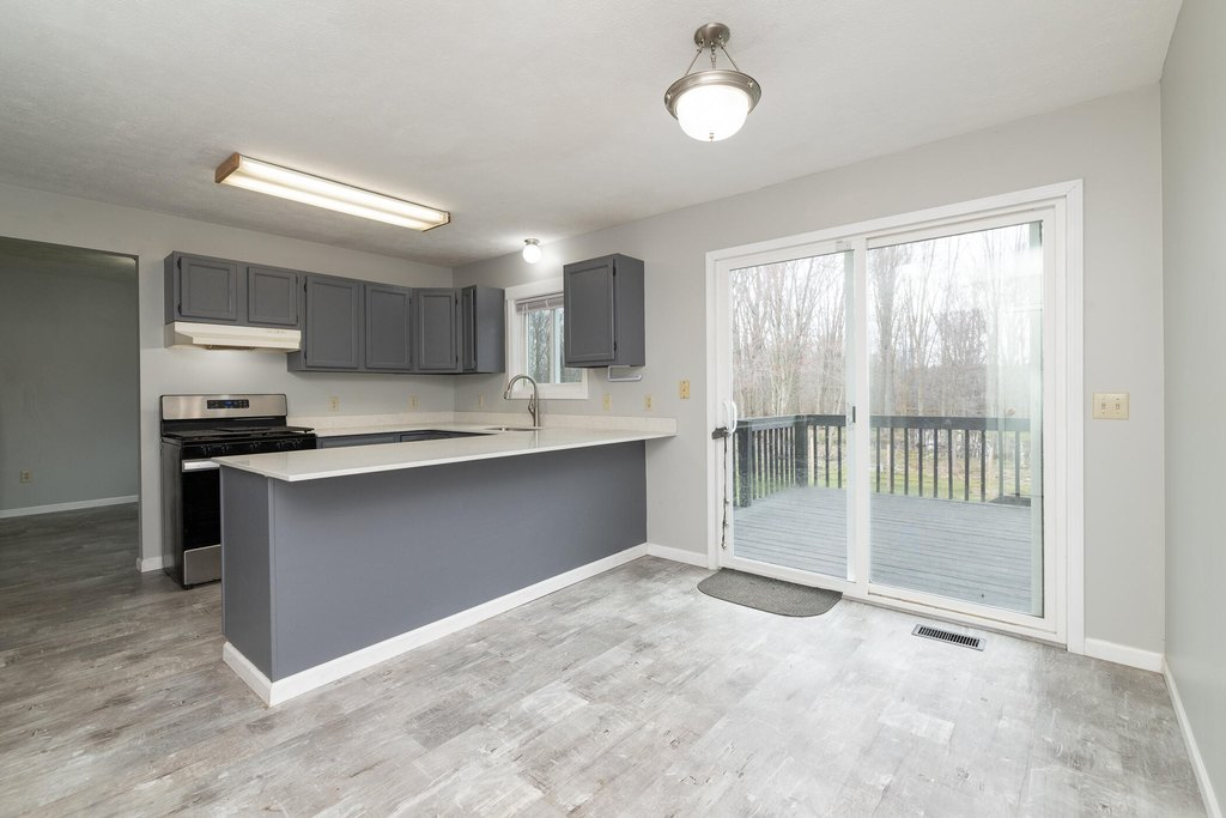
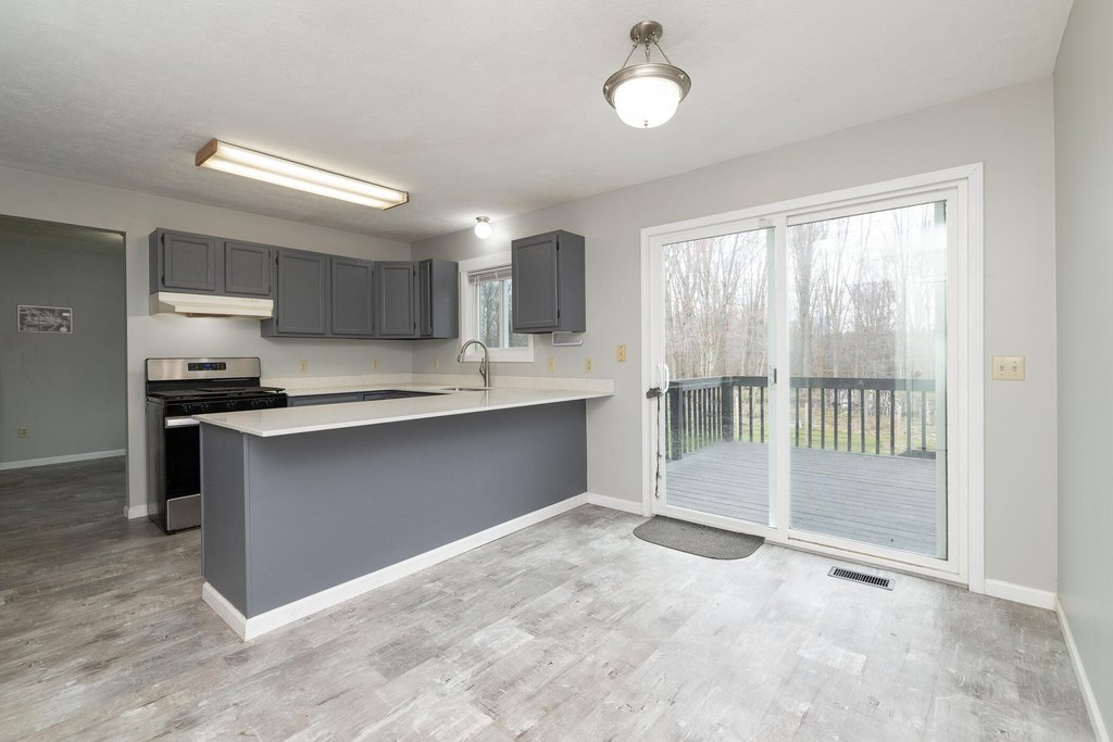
+ wall art (46, 319)
